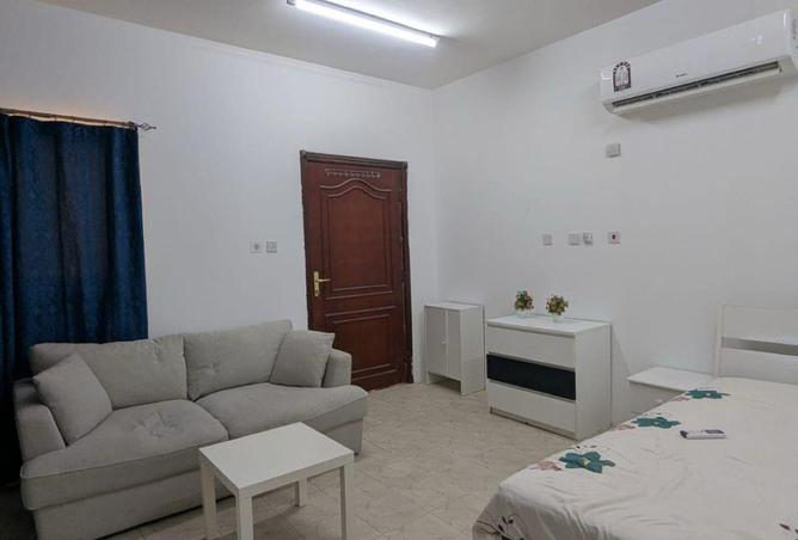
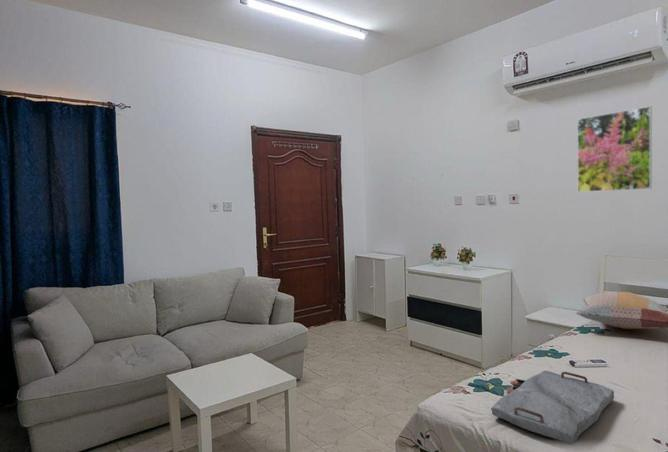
+ serving tray (545, 396)
+ decorative pillow (626, 309)
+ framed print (612, 152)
